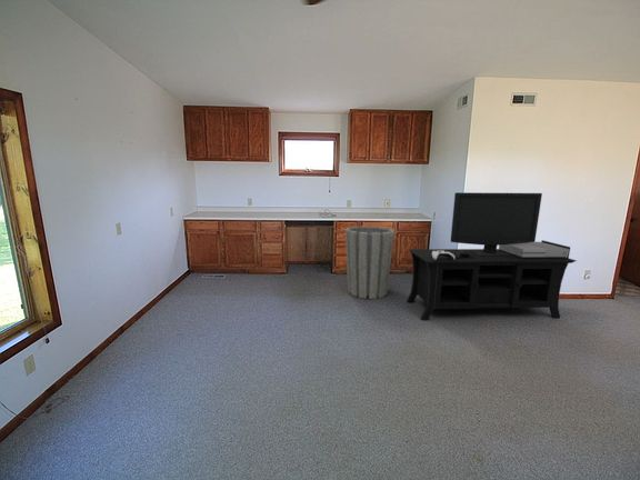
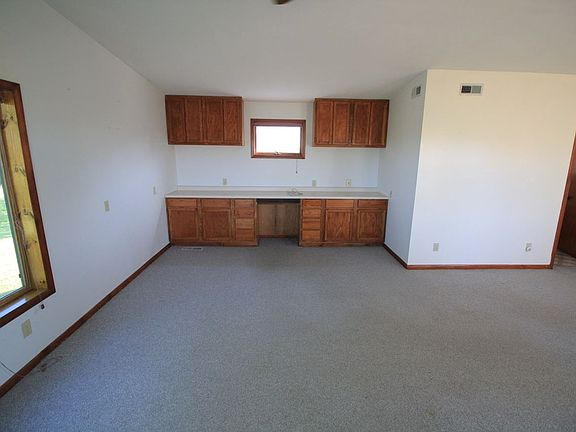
- media console (487, 253)
- trash can (368, 260)
